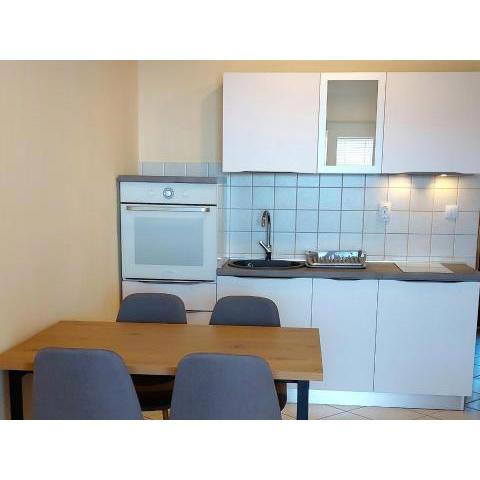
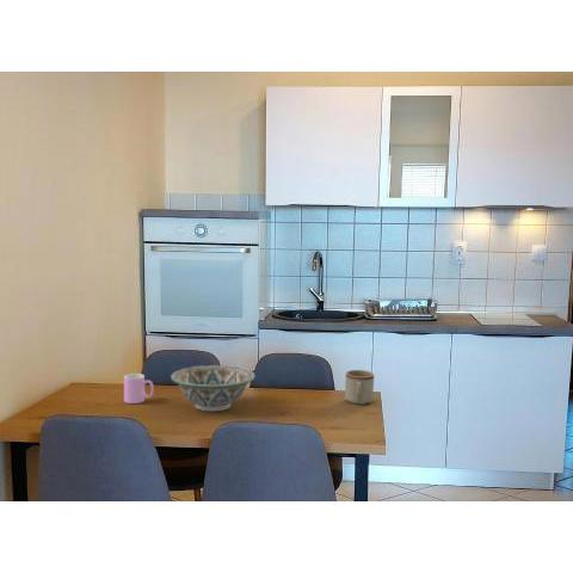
+ cup (138, 388)
+ decorative bowl (212, 390)
+ mug (358, 388)
